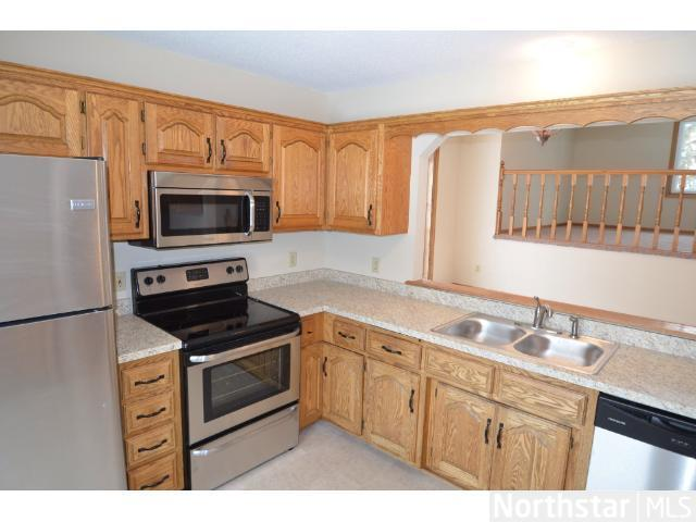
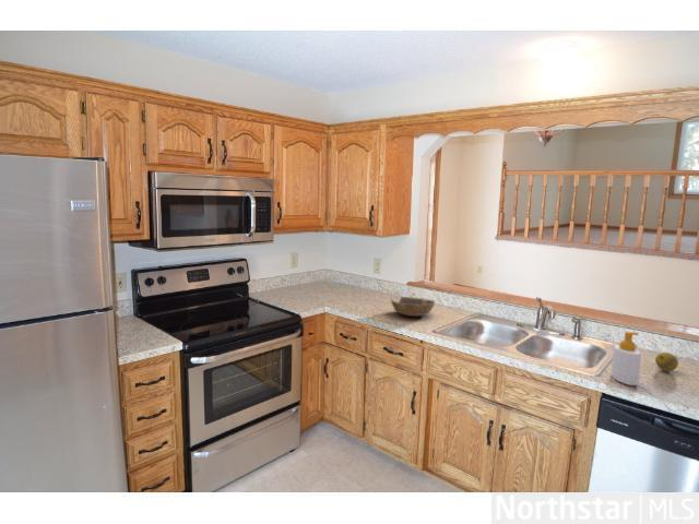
+ fruit (666, 361)
+ bowl (412, 307)
+ soap bottle (626, 356)
